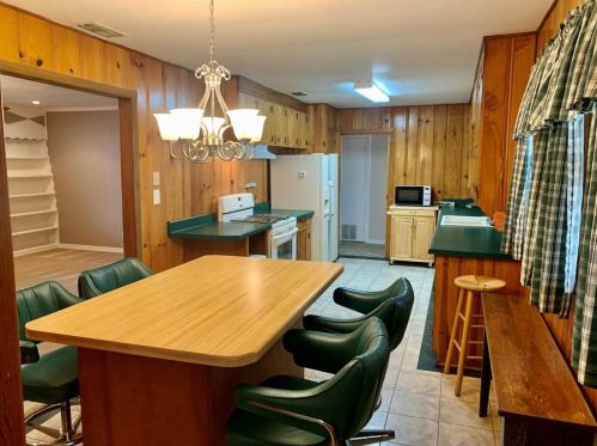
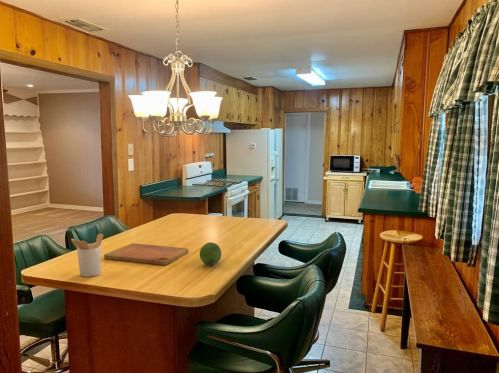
+ cutting board (147, 253)
+ fruit (211, 252)
+ utensil holder (86, 255)
